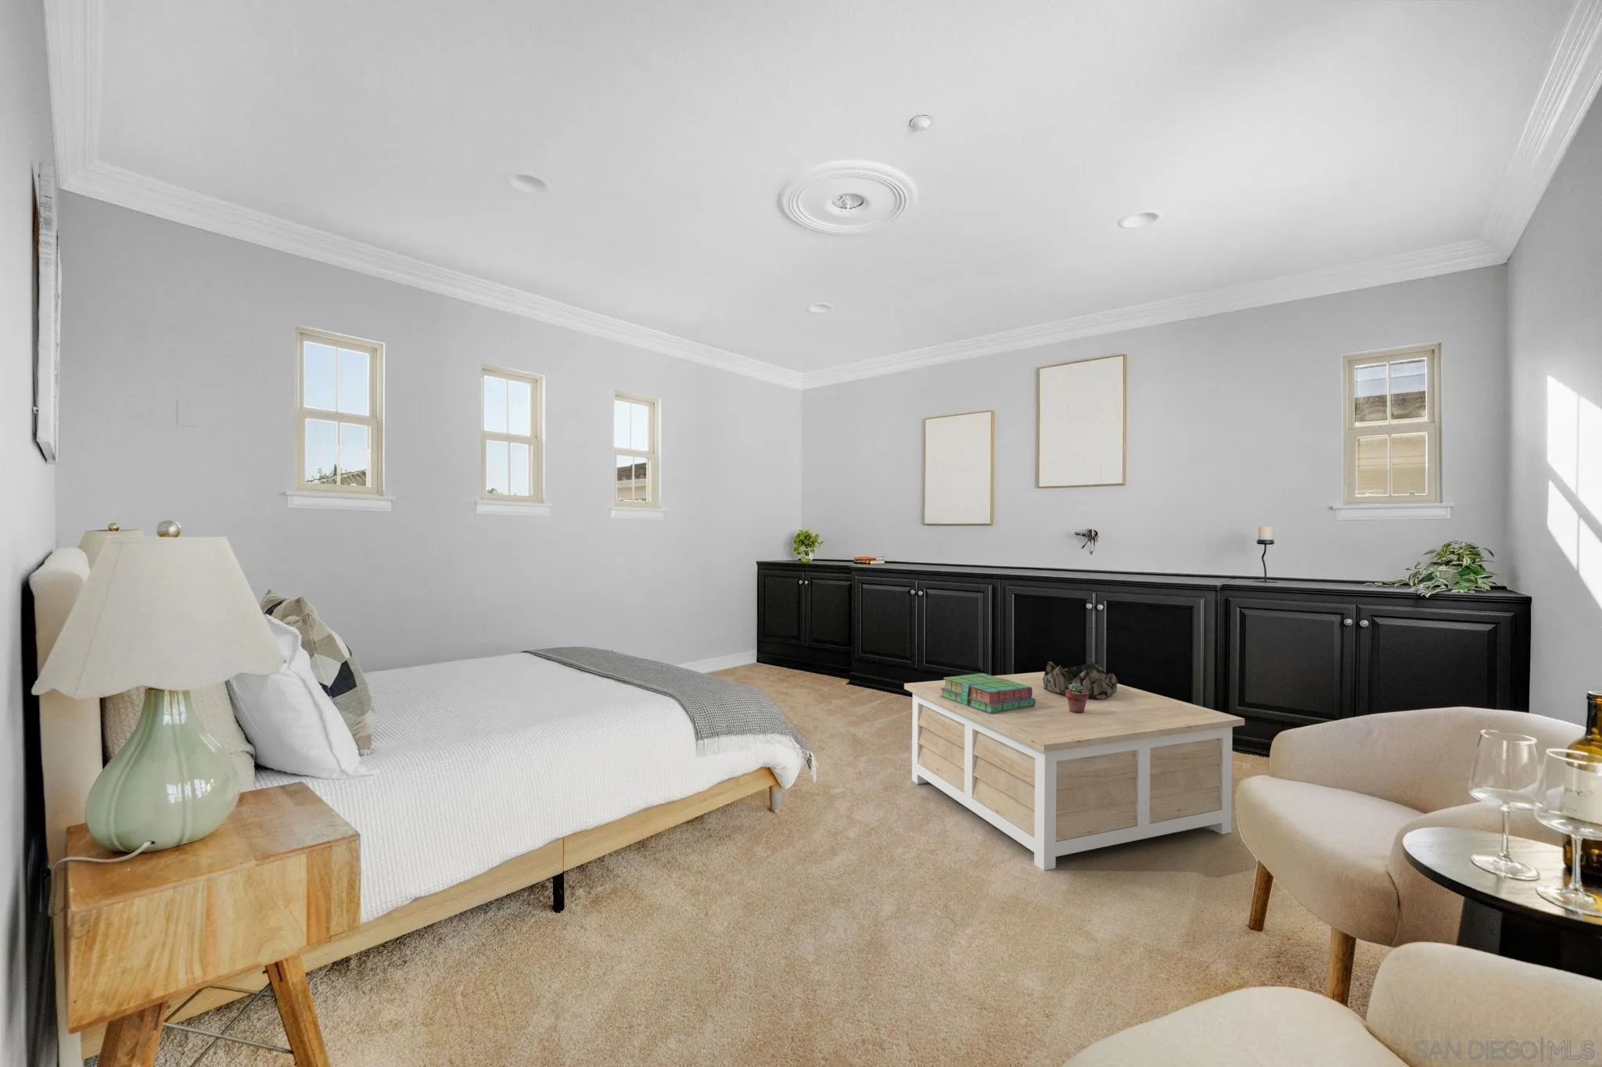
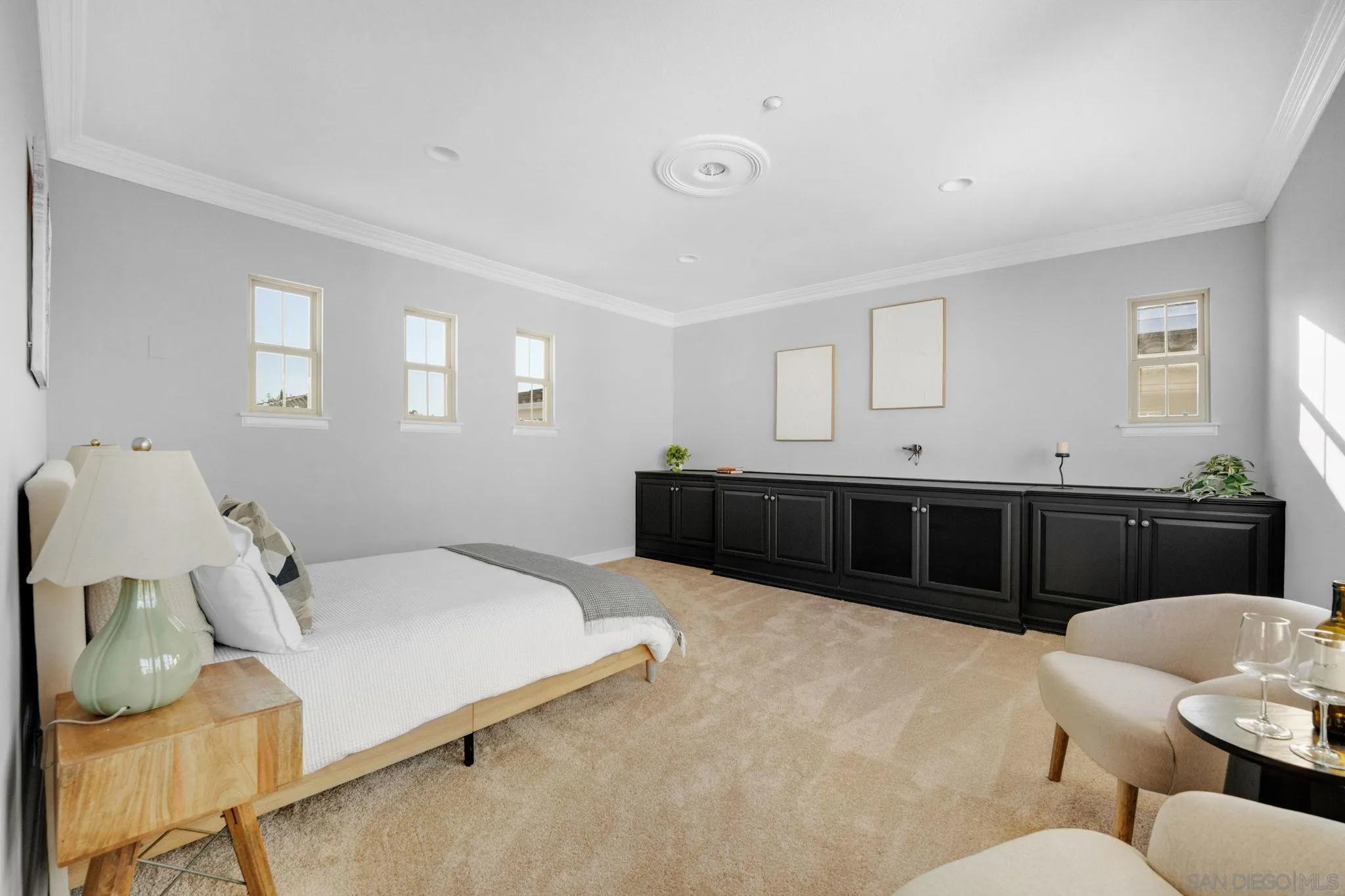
- stack of books (986, 691)
- decorative bowl (1080, 676)
- potted succulent (1077, 697)
- coffee table (1058, 751)
